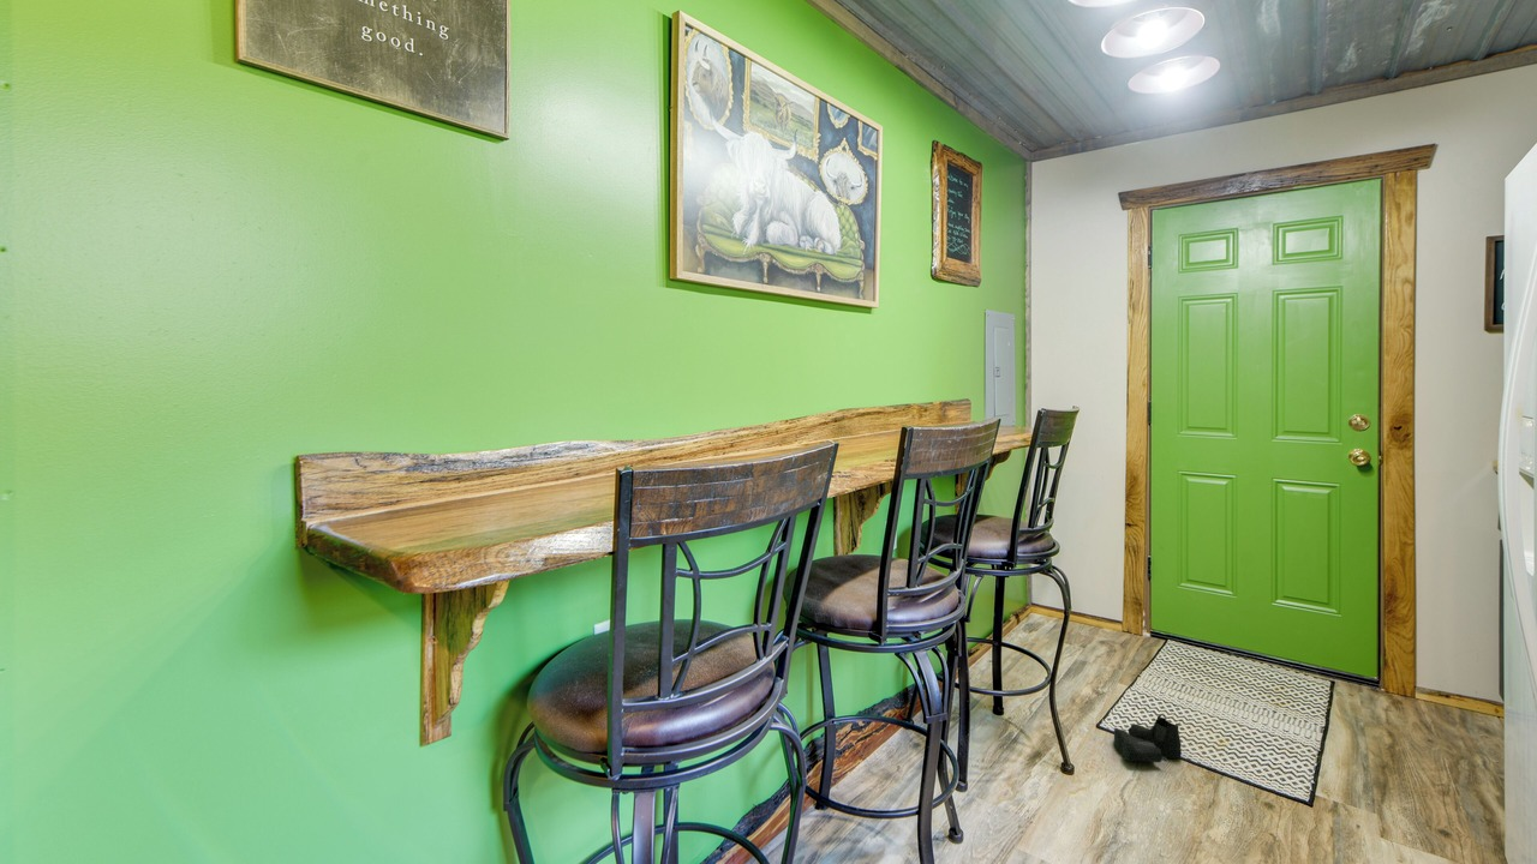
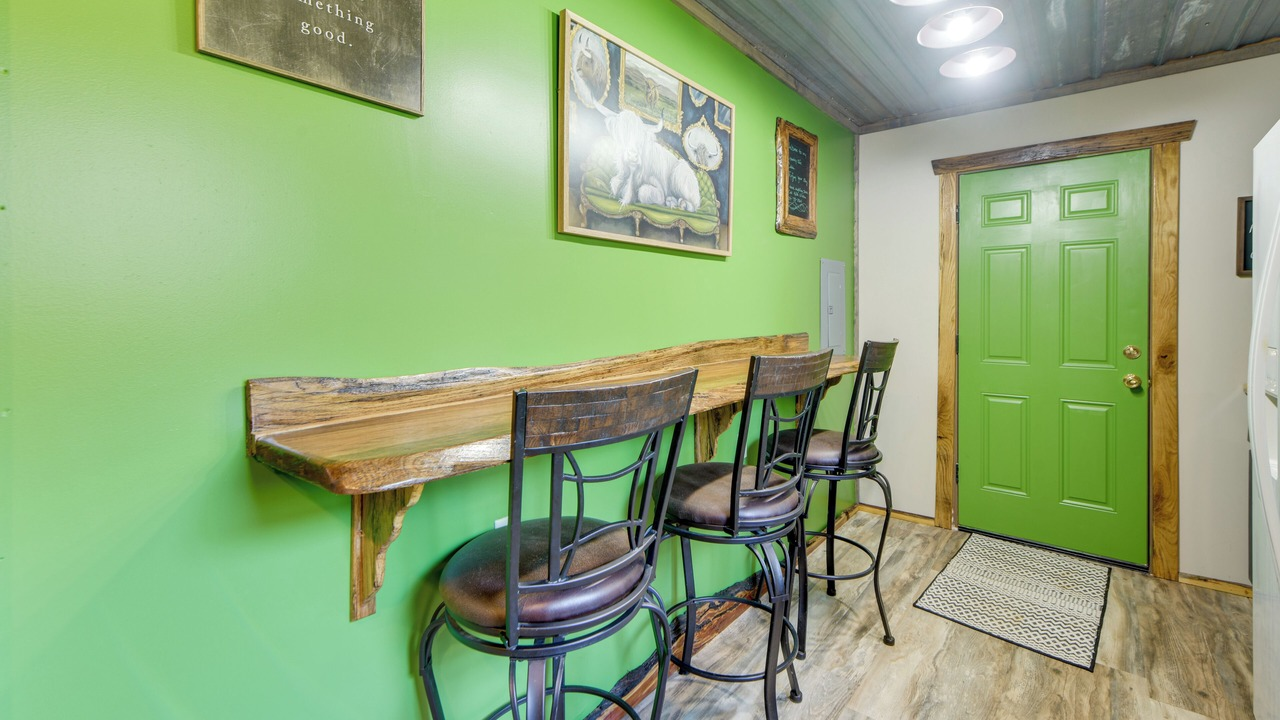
- boots (1141, 736)
